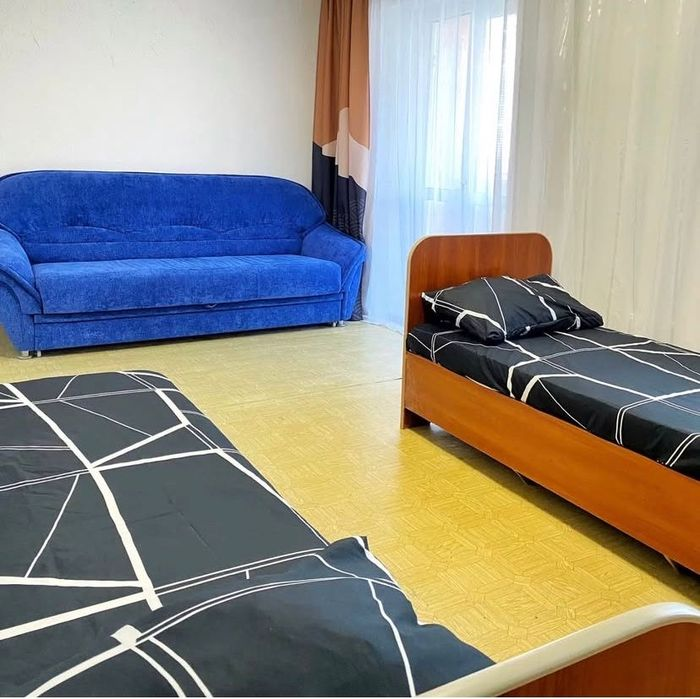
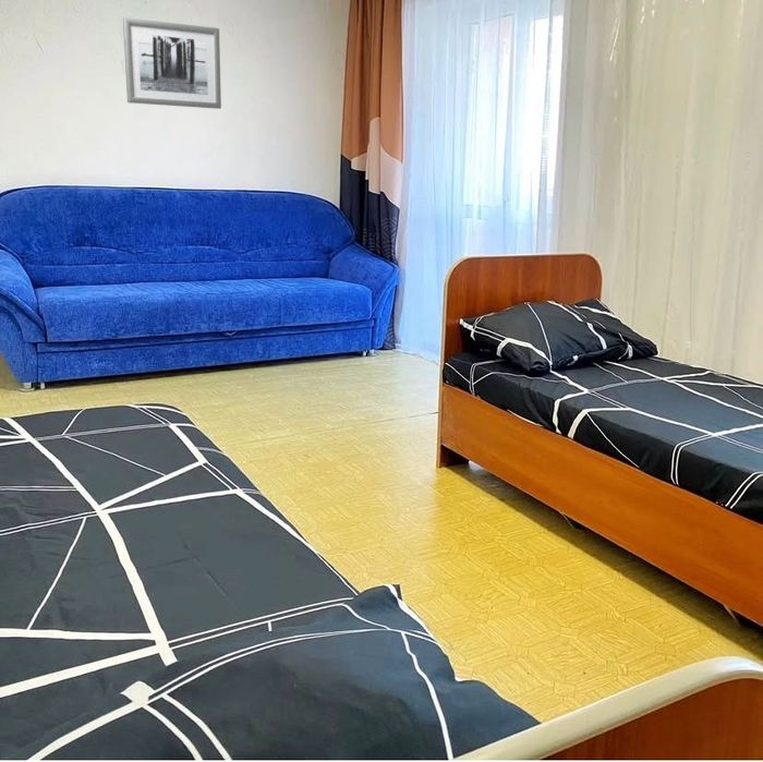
+ wall art (173, 64)
